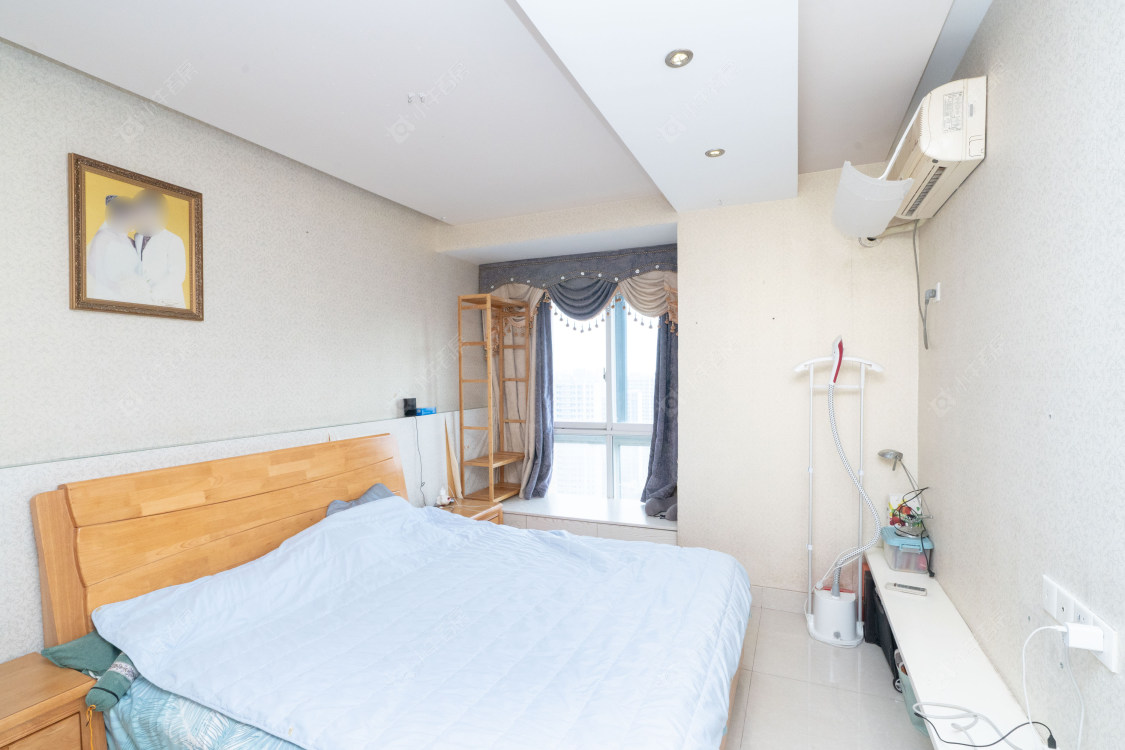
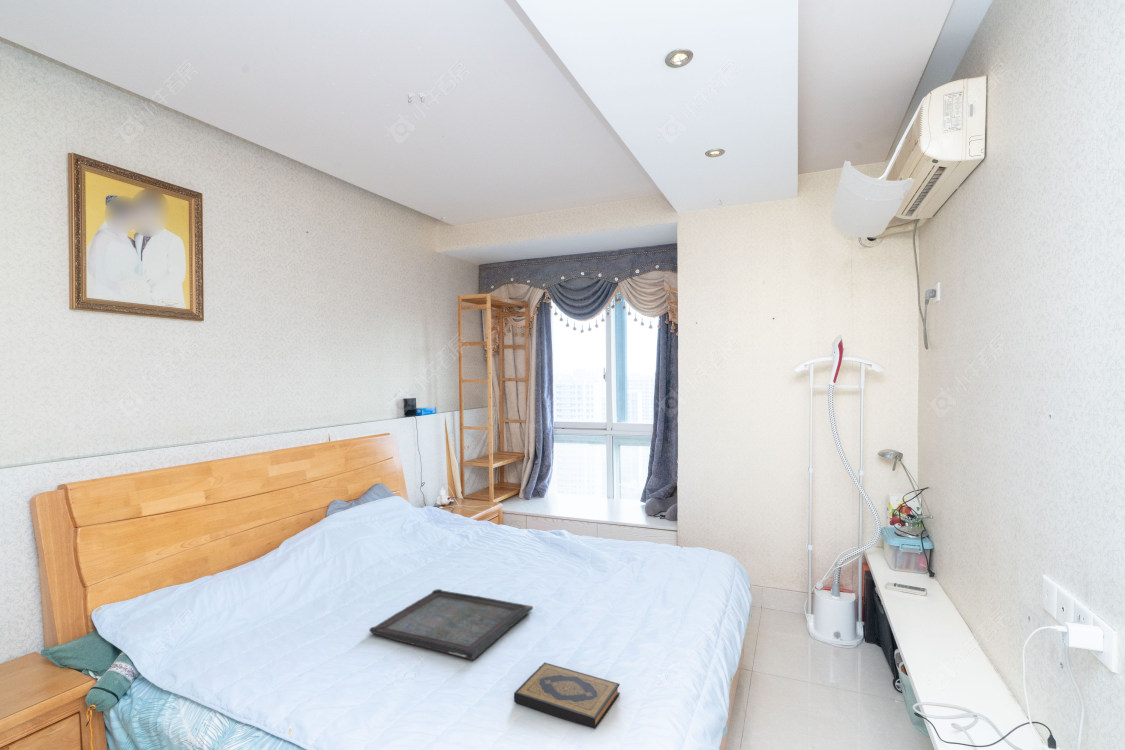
+ serving tray (454, 619)
+ hardback book (567, 693)
